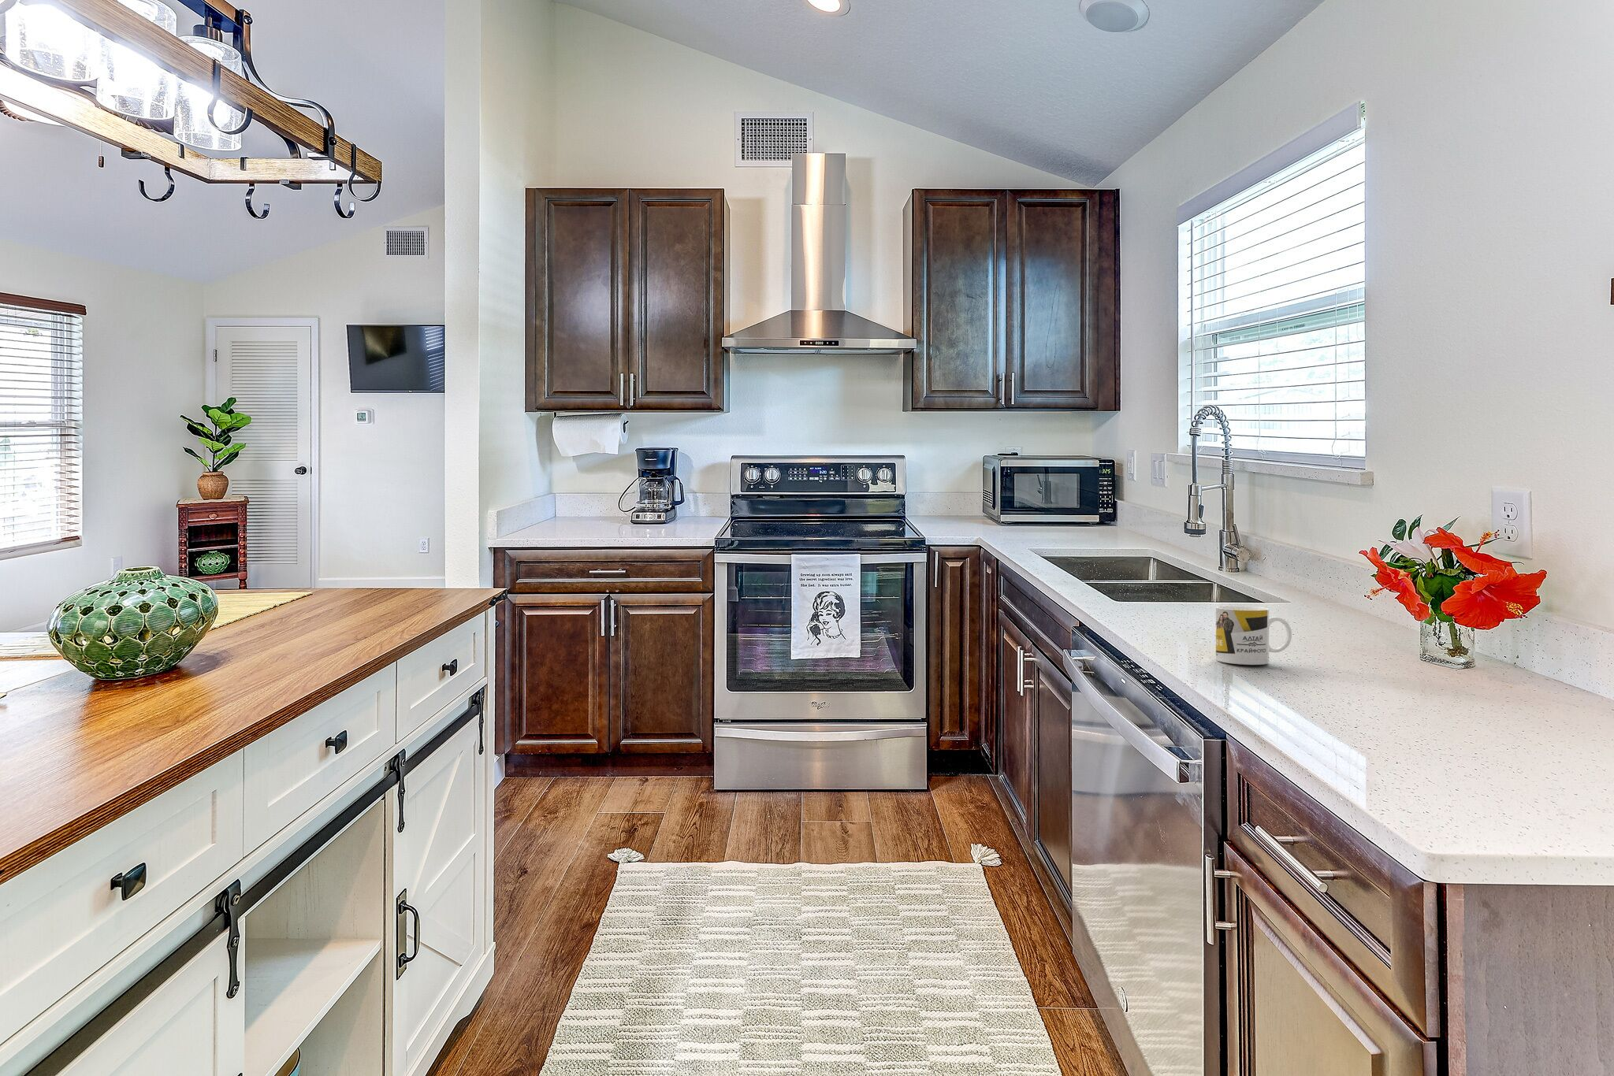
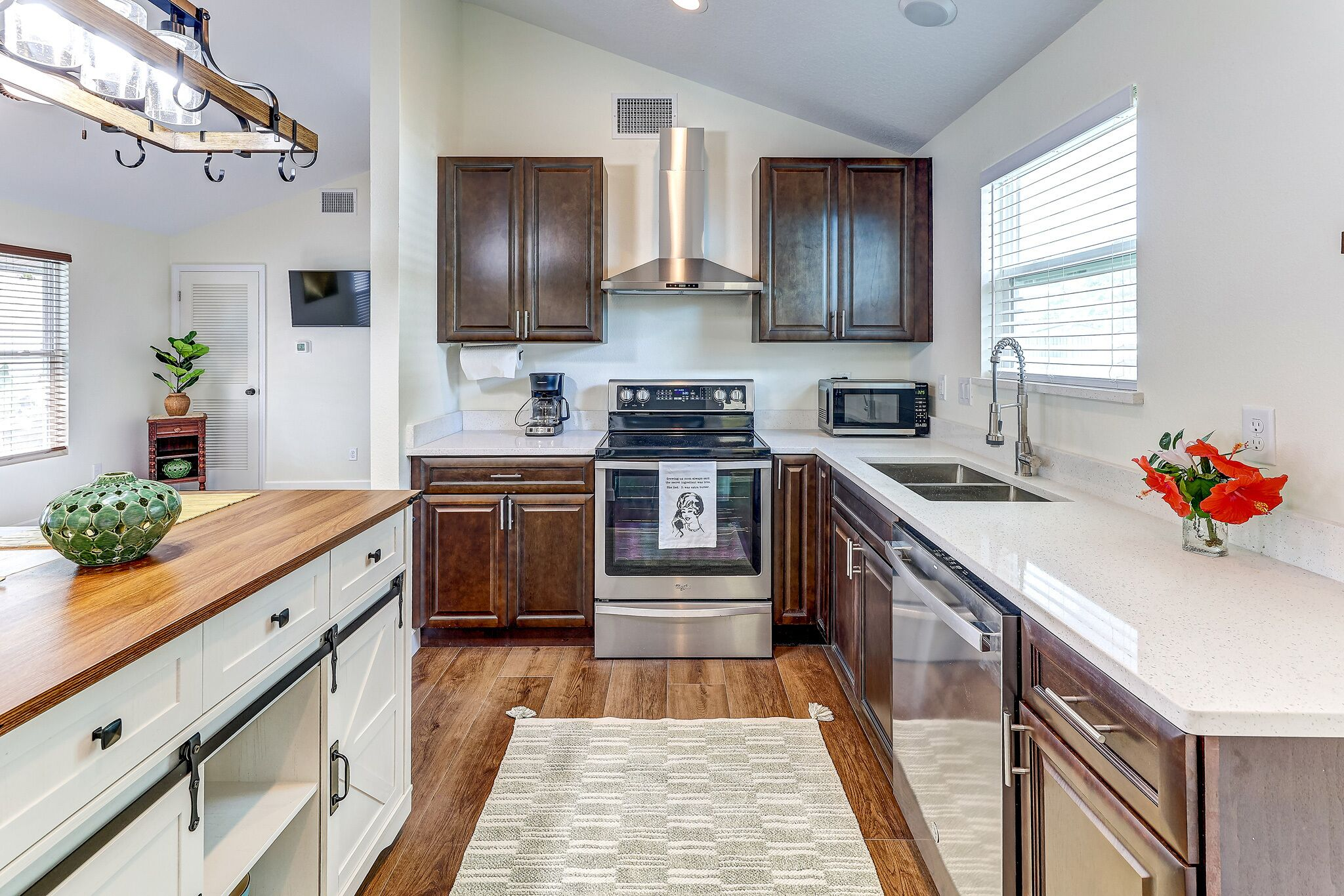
- mug (1253, 635)
